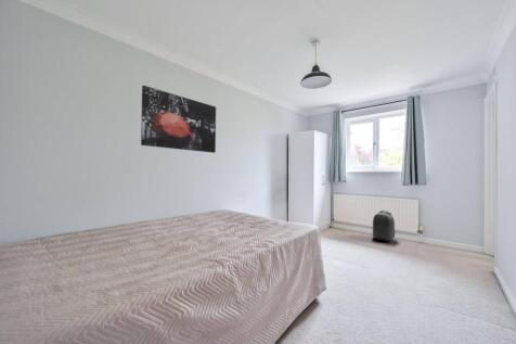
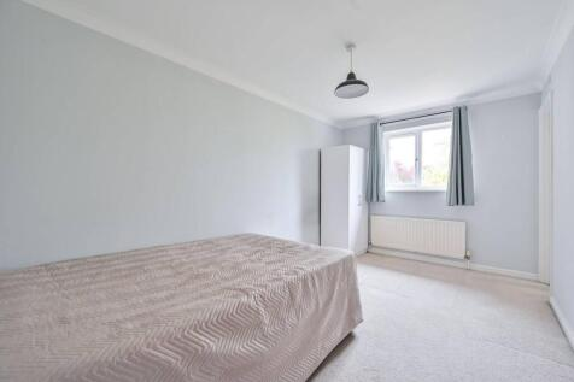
- wall art (183, 123)
- backpack (384, 225)
